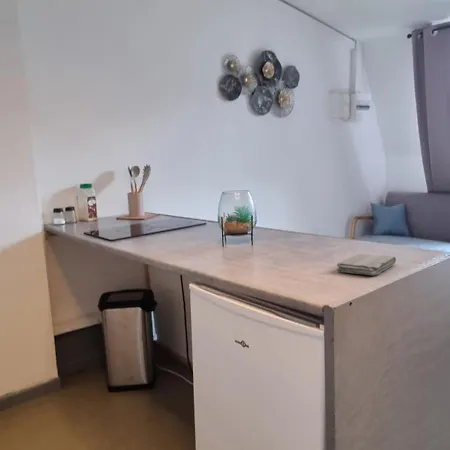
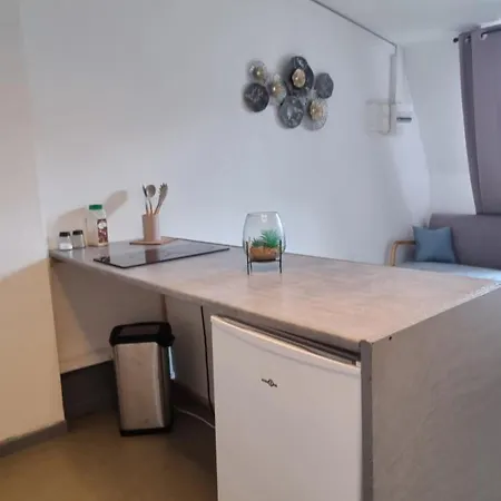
- washcloth (366, 263)
